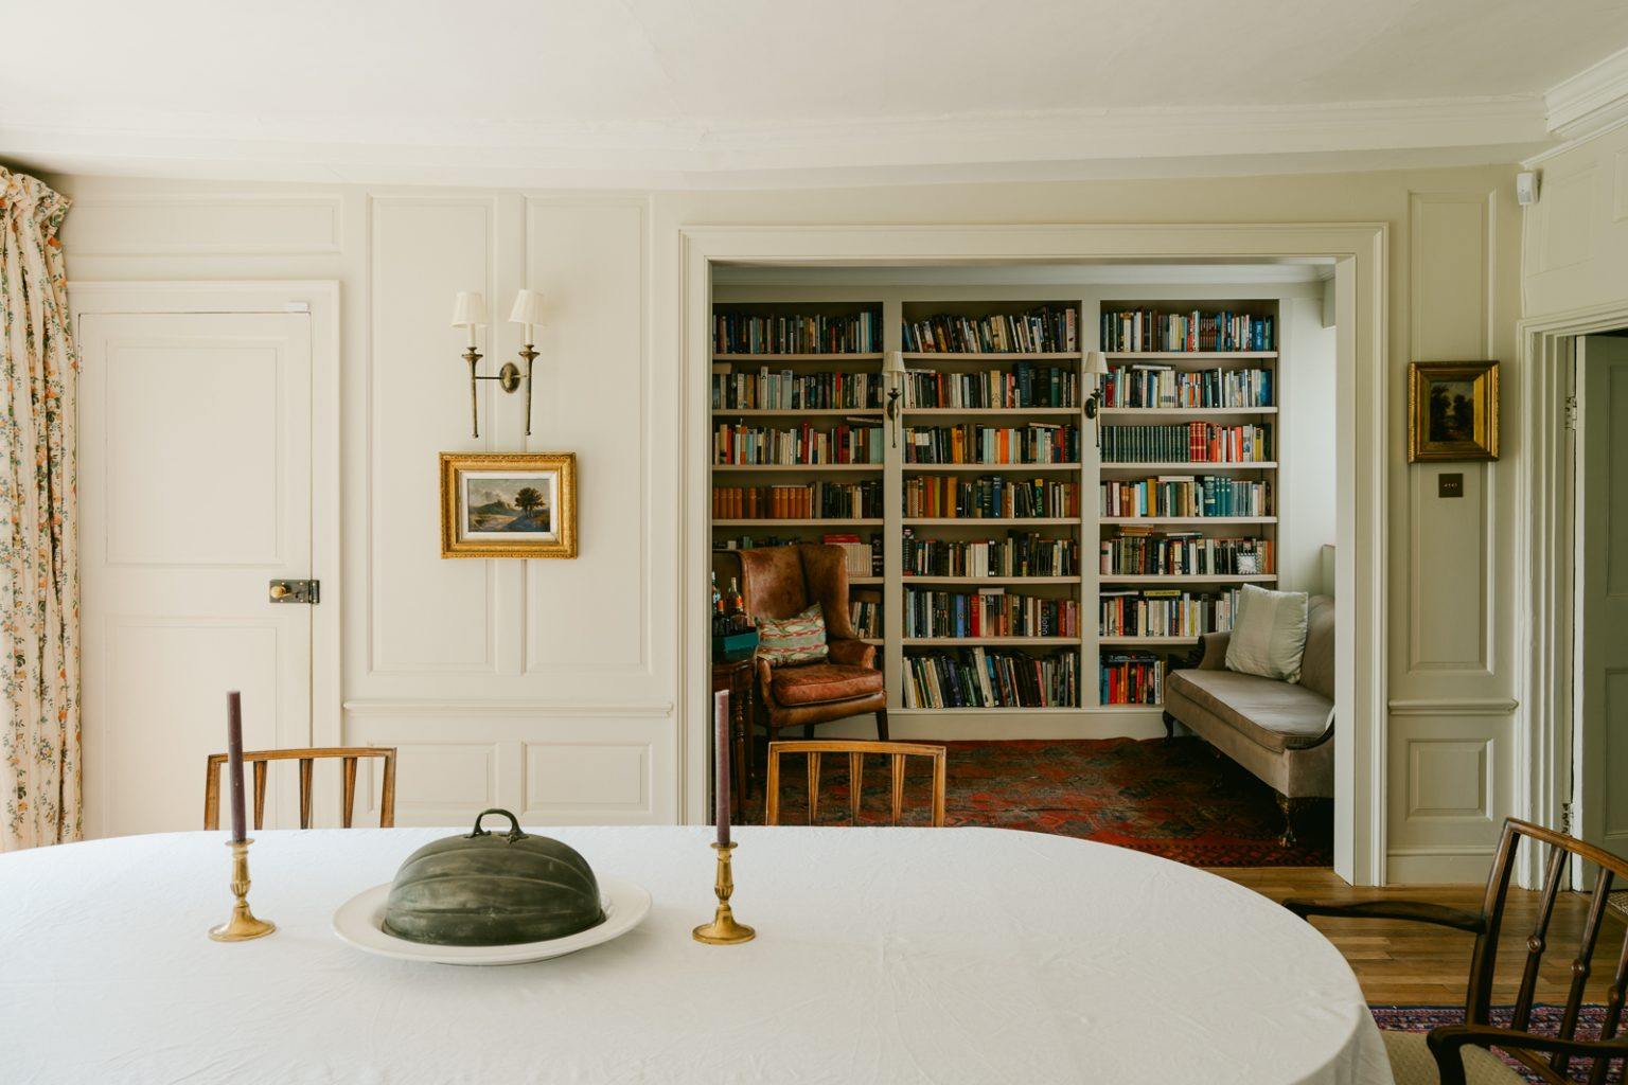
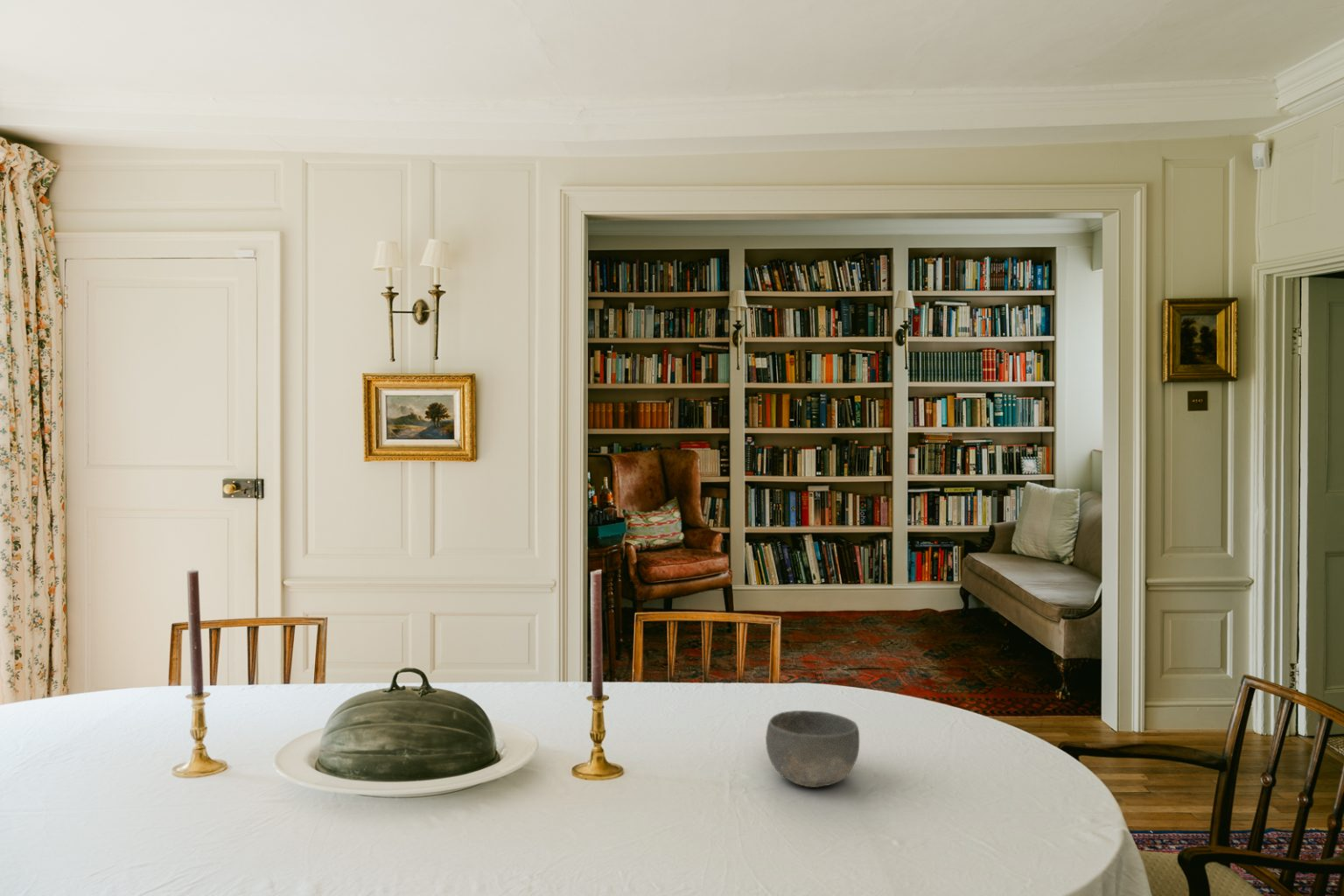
+ bowl (812, 751)
